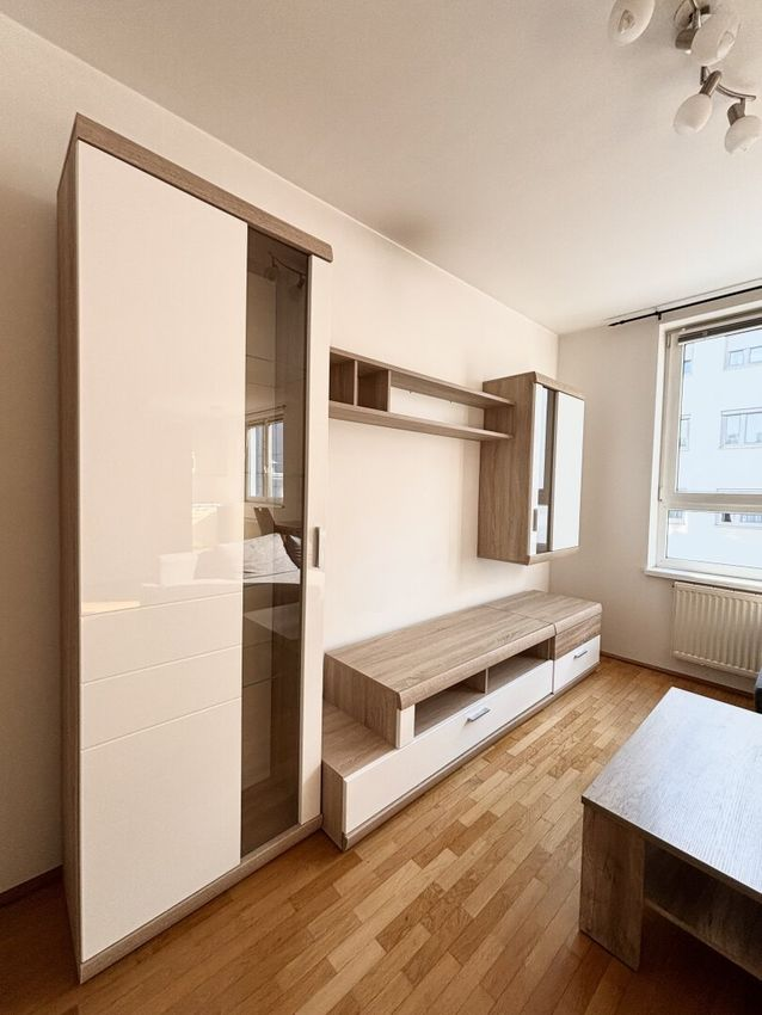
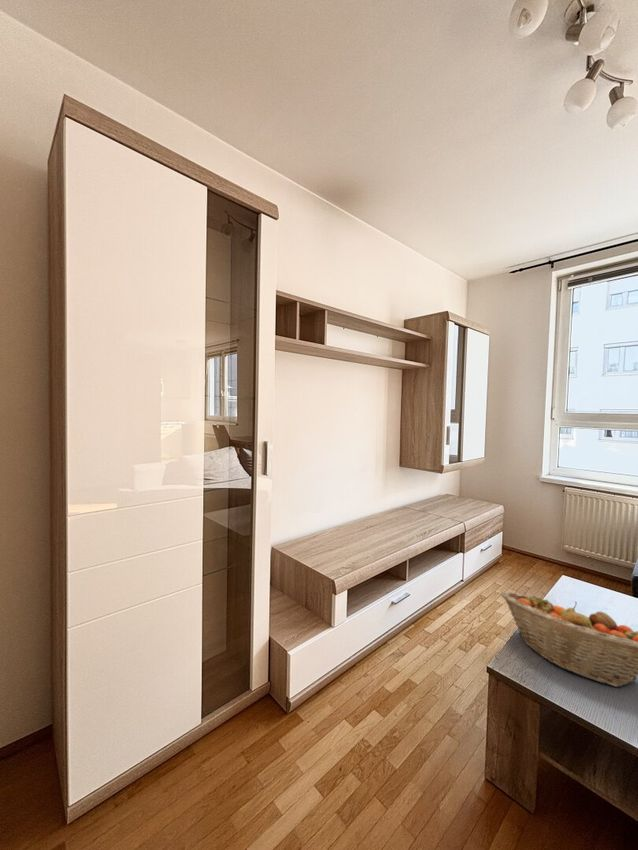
+ fruit basket (572, 628)
